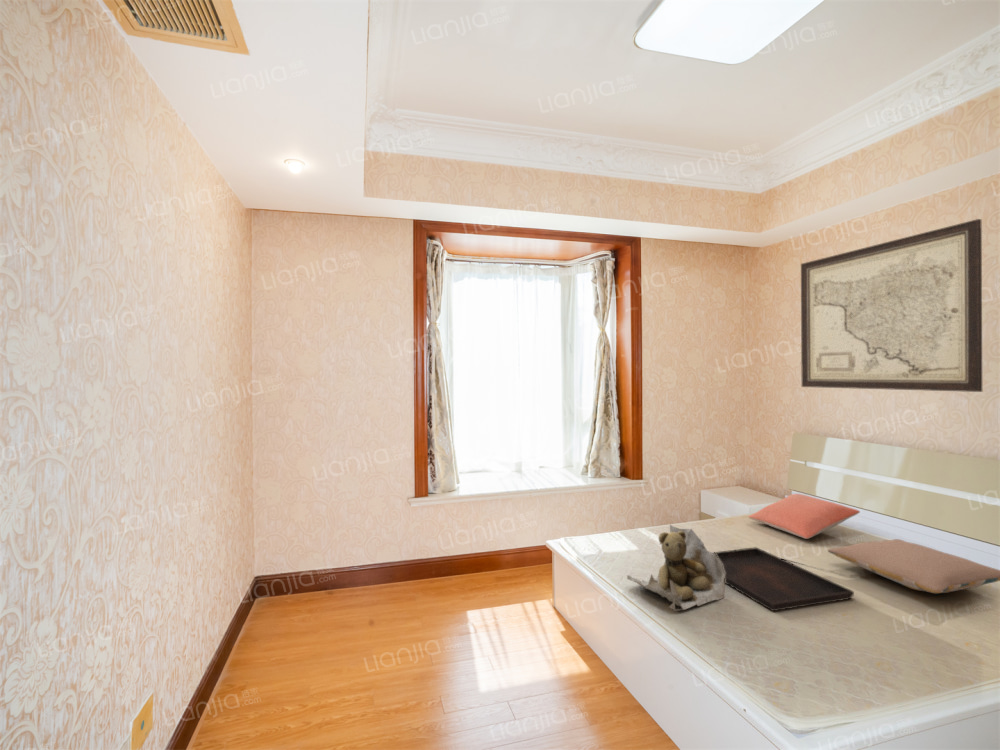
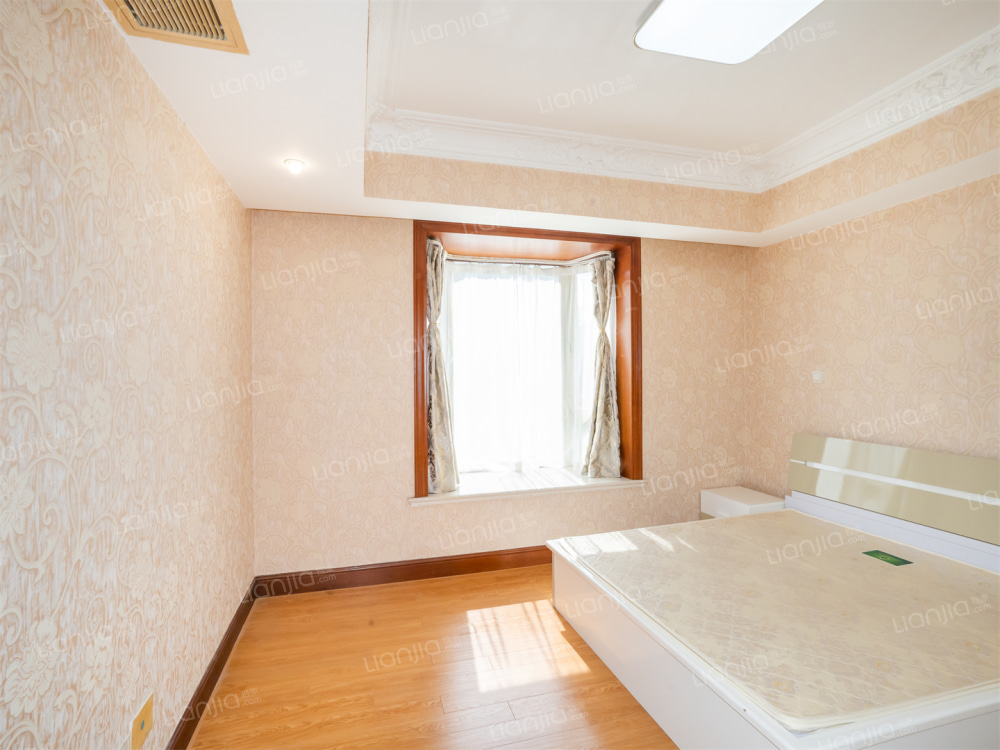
- teddy bear (674, 561)
- pillow (914, 564)
- pillow (801, 514)
- serving tray (763, 575)
- wall art (876, 317)
